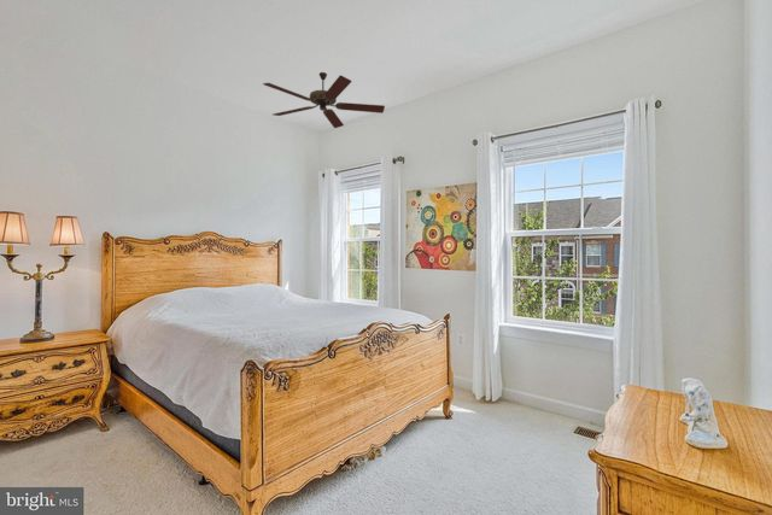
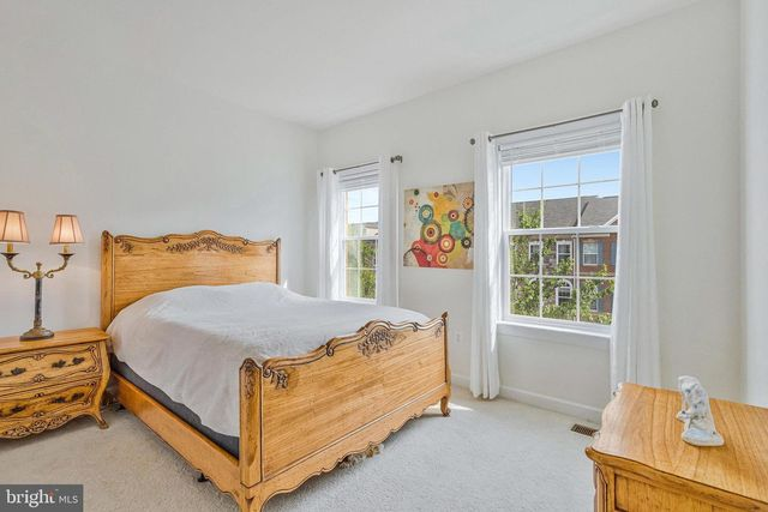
- ceiling fan (327, 92)
